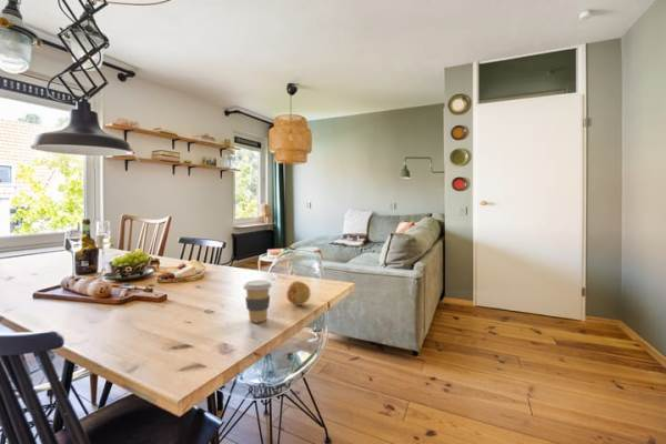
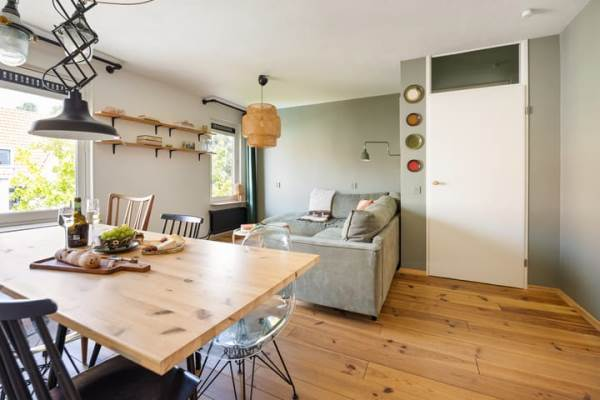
- coffee cup (258, 301)
- fruit (299, 292)
